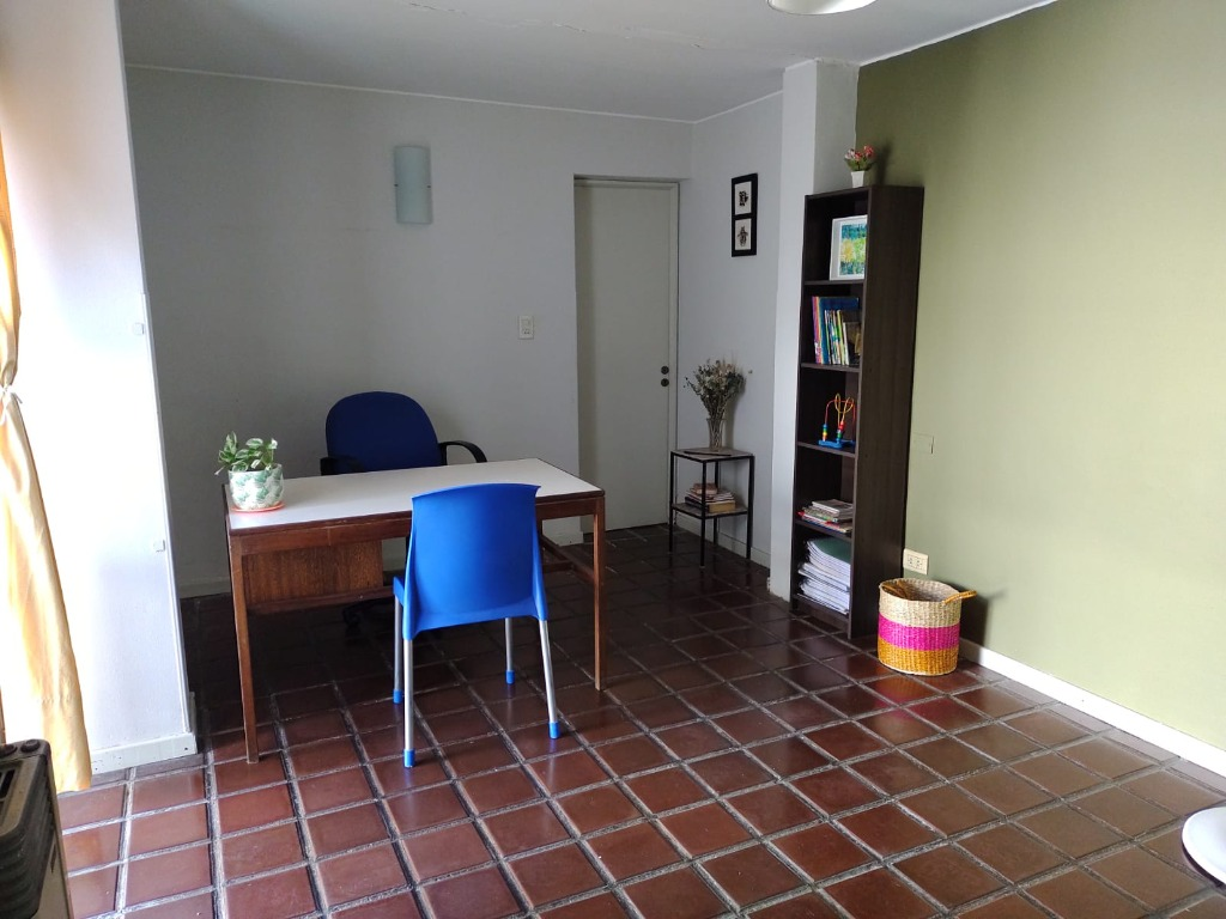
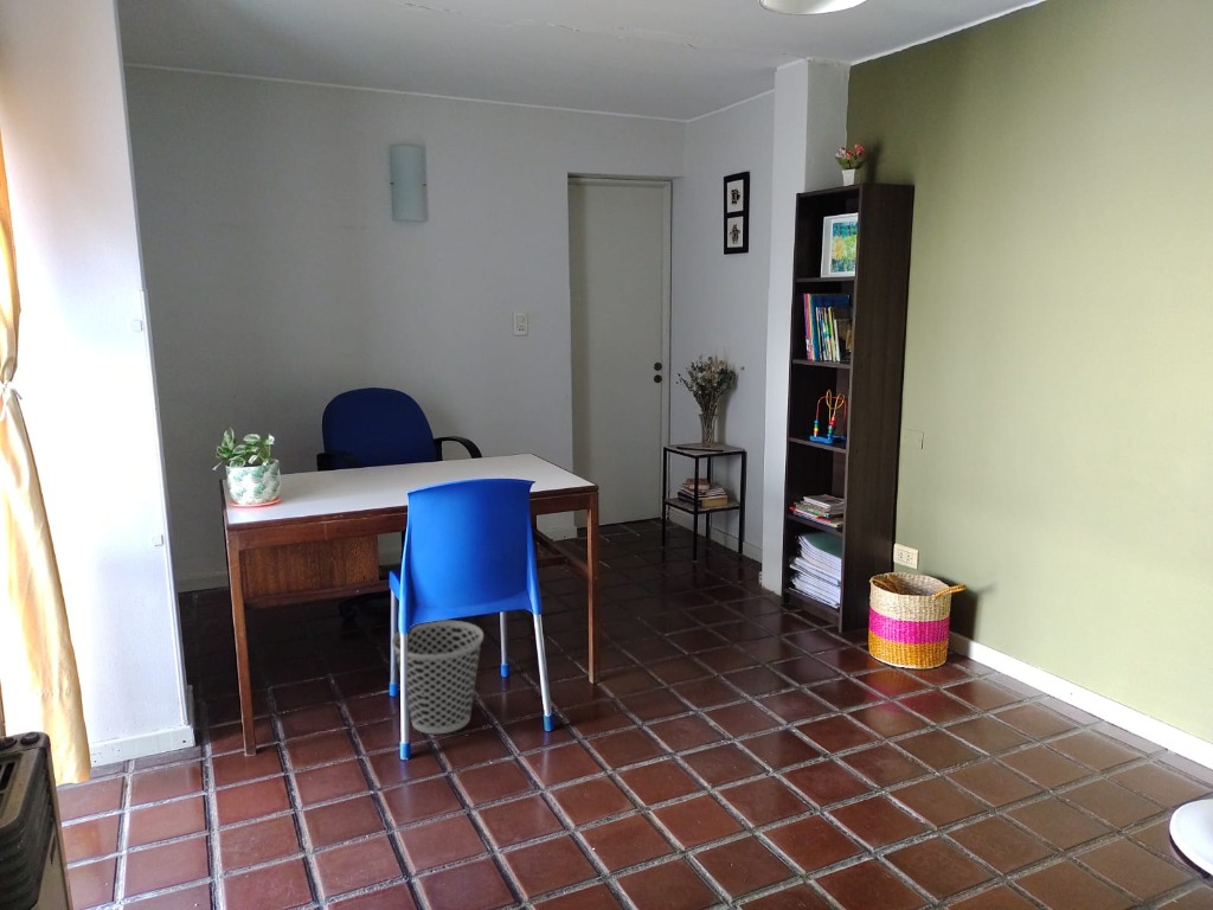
+ wastebasket (439, 678)
